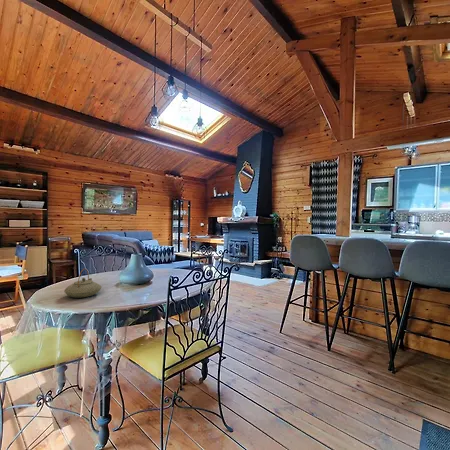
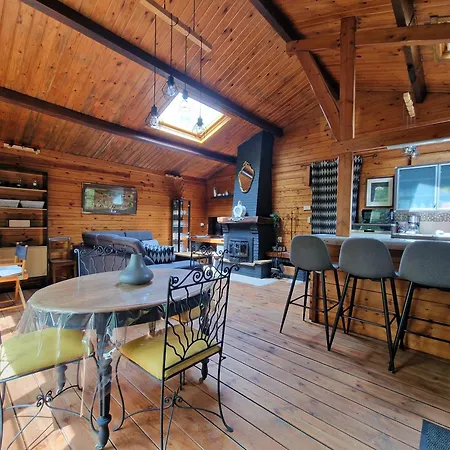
- teapot (84, 281)
